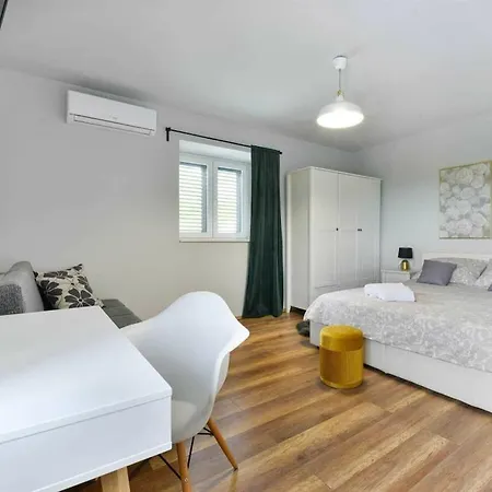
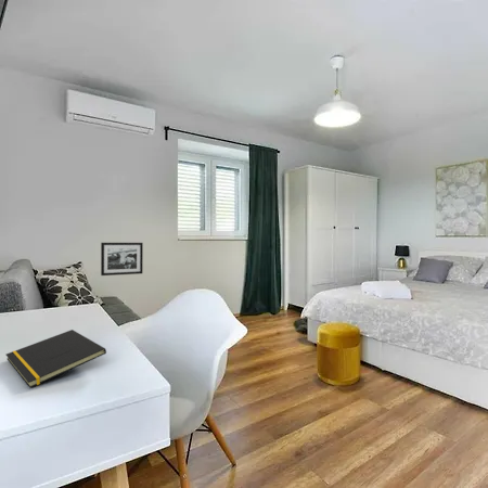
+ picture frame (121, 258)
+ notepad (54, 354)
